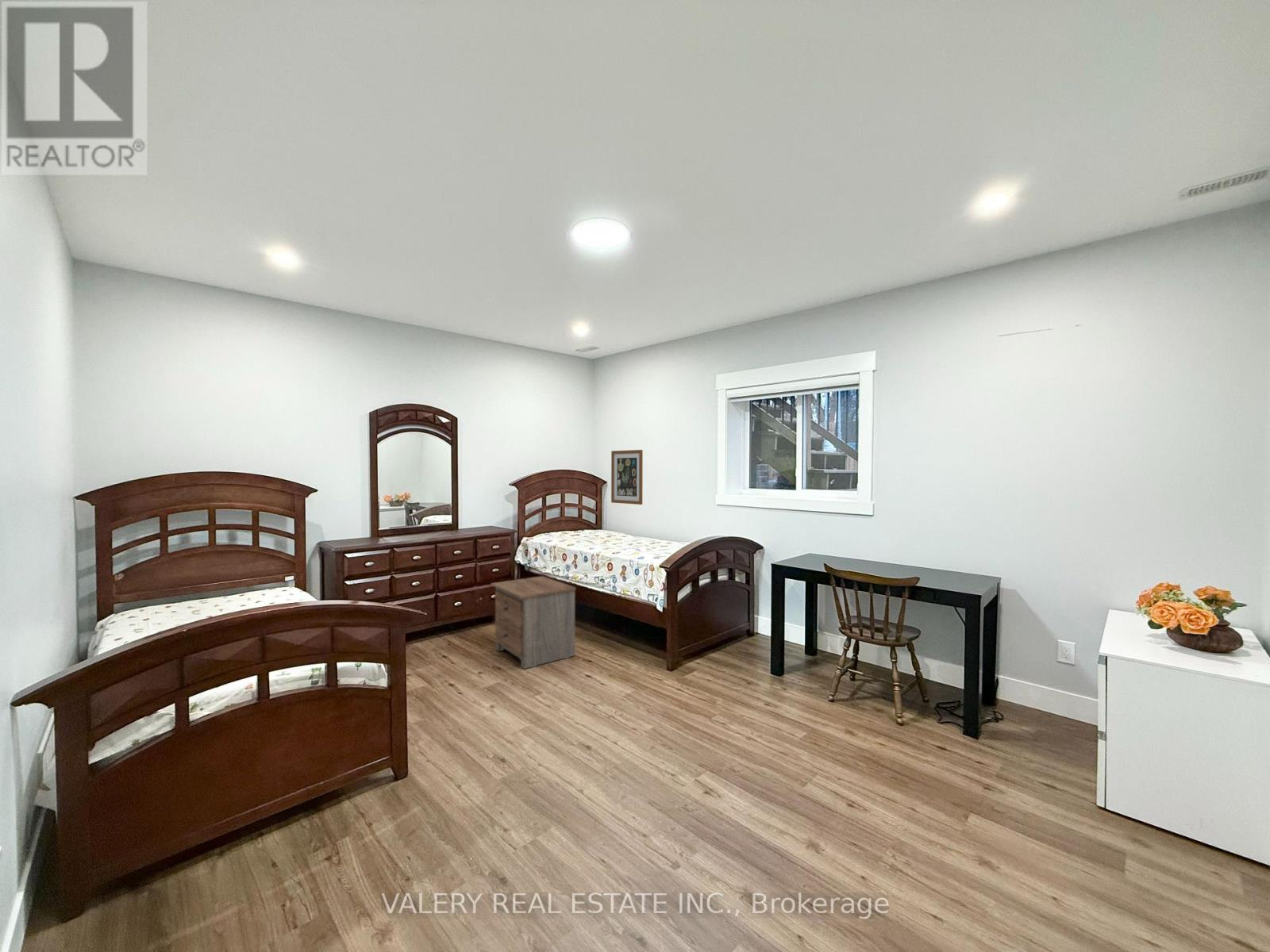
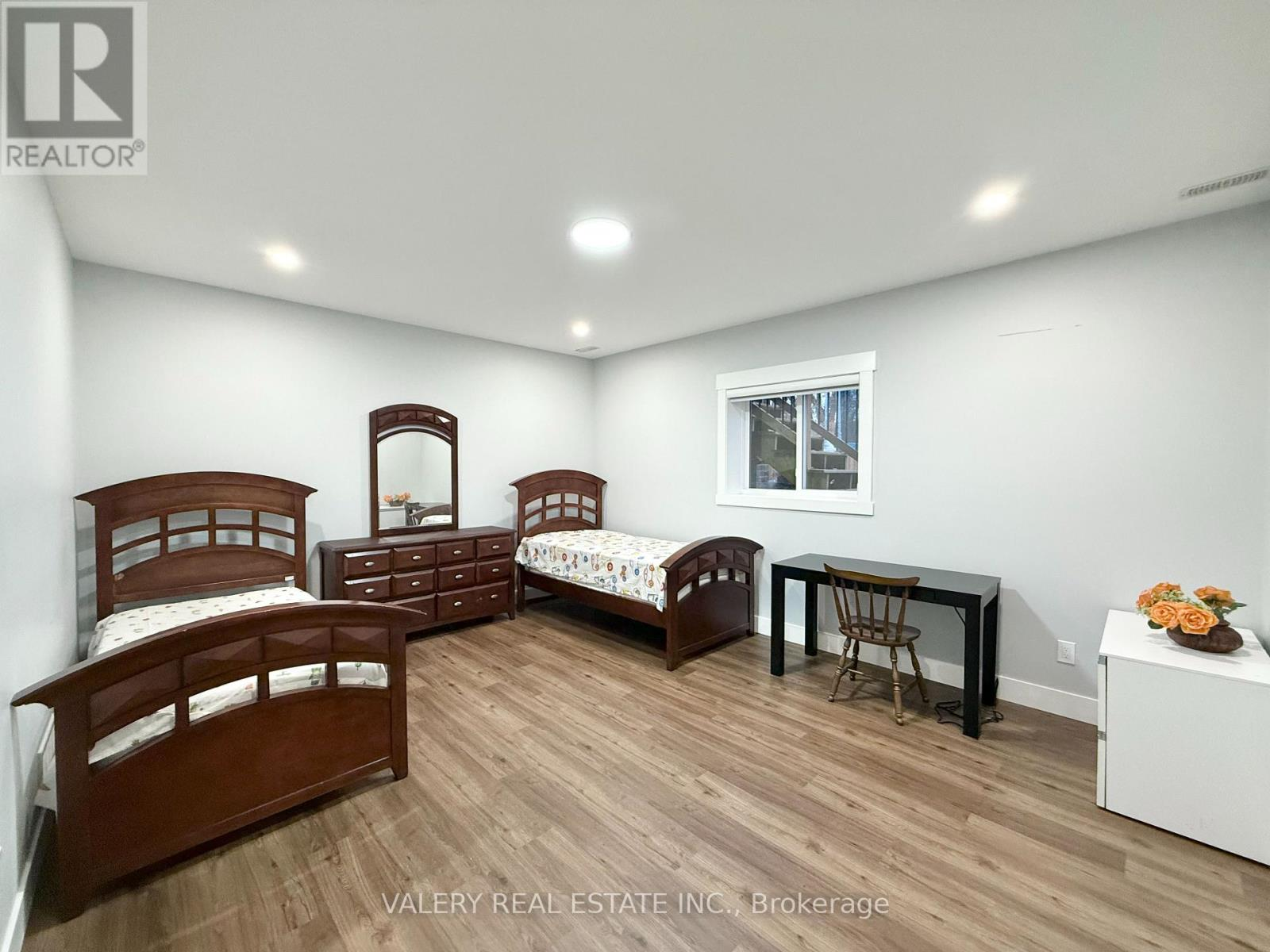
- nightstand (532, 619)
- wall art (626, 477)
